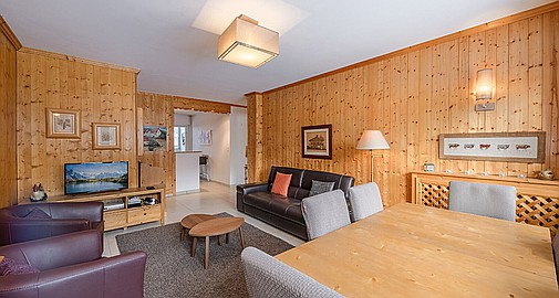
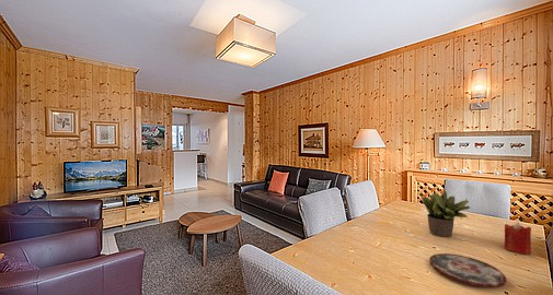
+ candle (517, 236)
+ potted plant (445, 212)
+ plate (464, 268)
